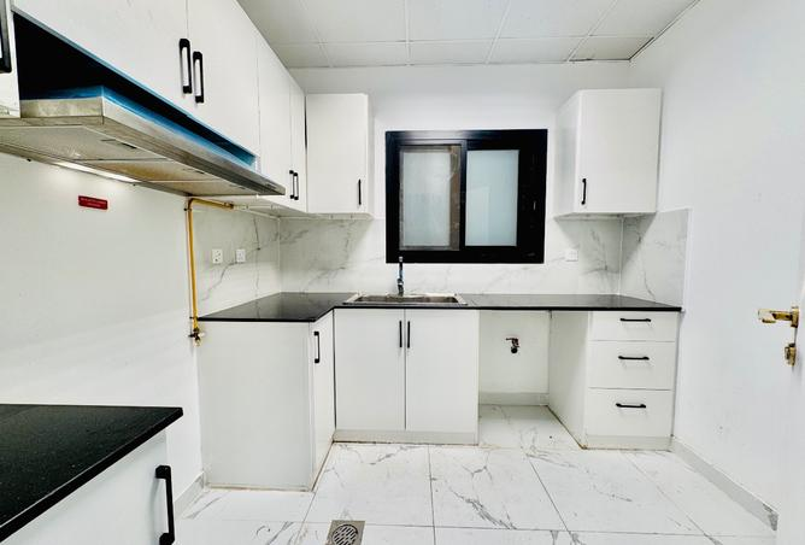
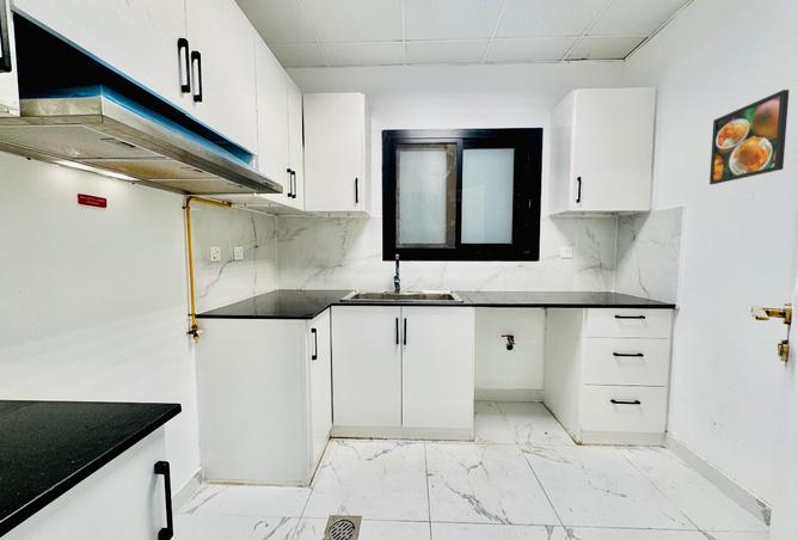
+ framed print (744, 142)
